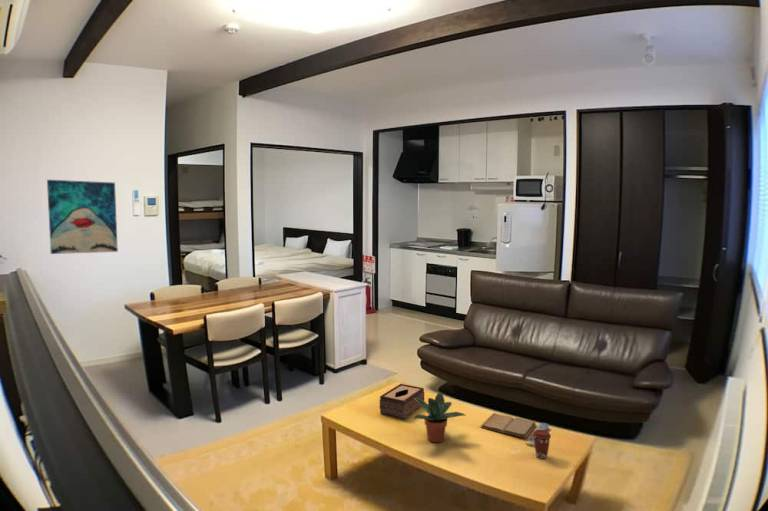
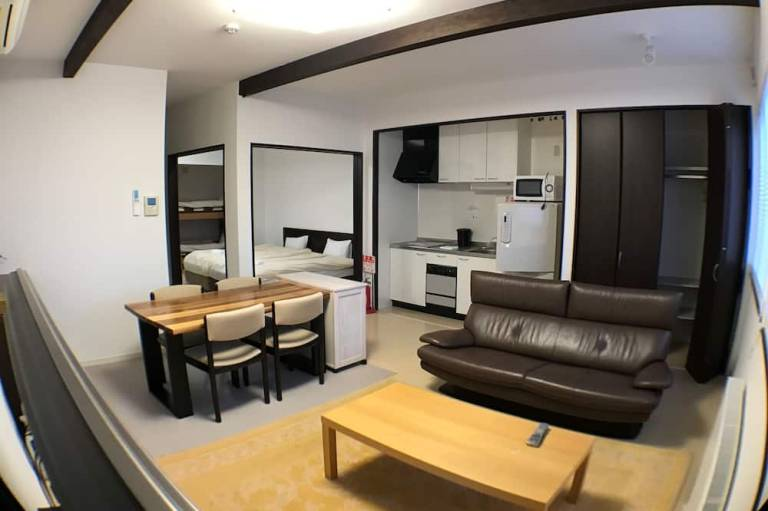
- wall art (83, 217)
- book (508, 424)
- tissue box (402, 400)
- potted plant (436, 415)
- coffee cup (541, 444)
